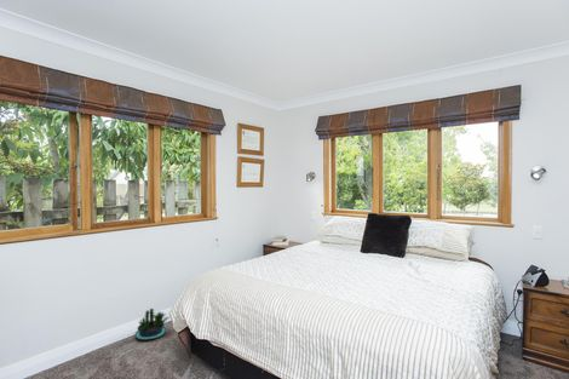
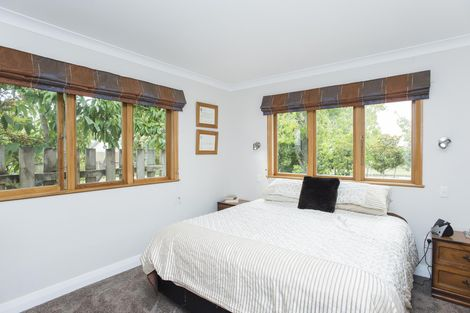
- potted plant (153, 322)
